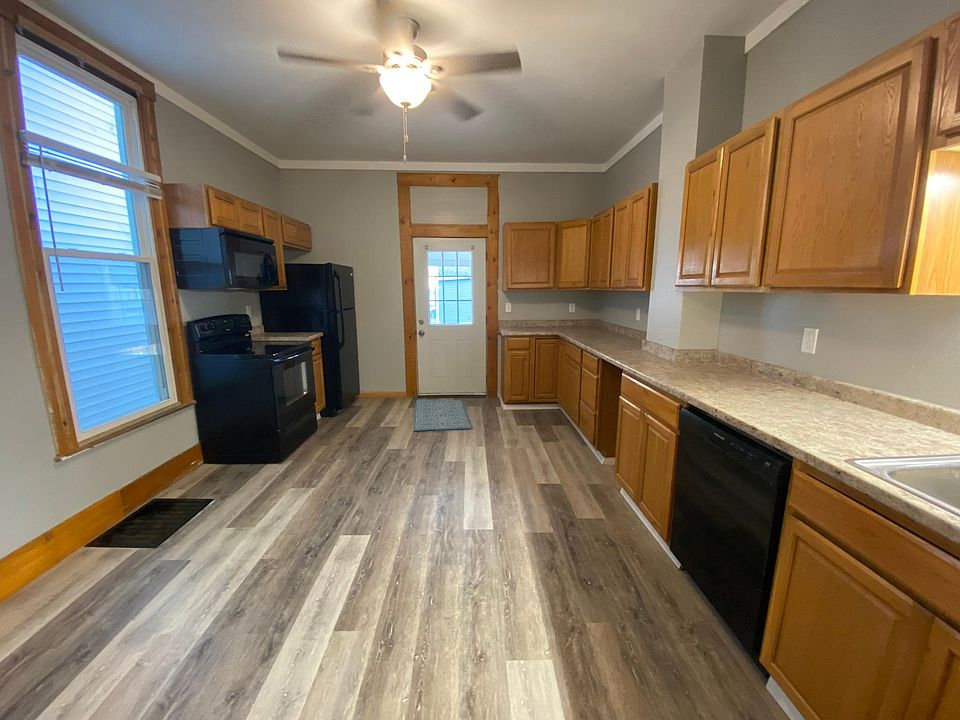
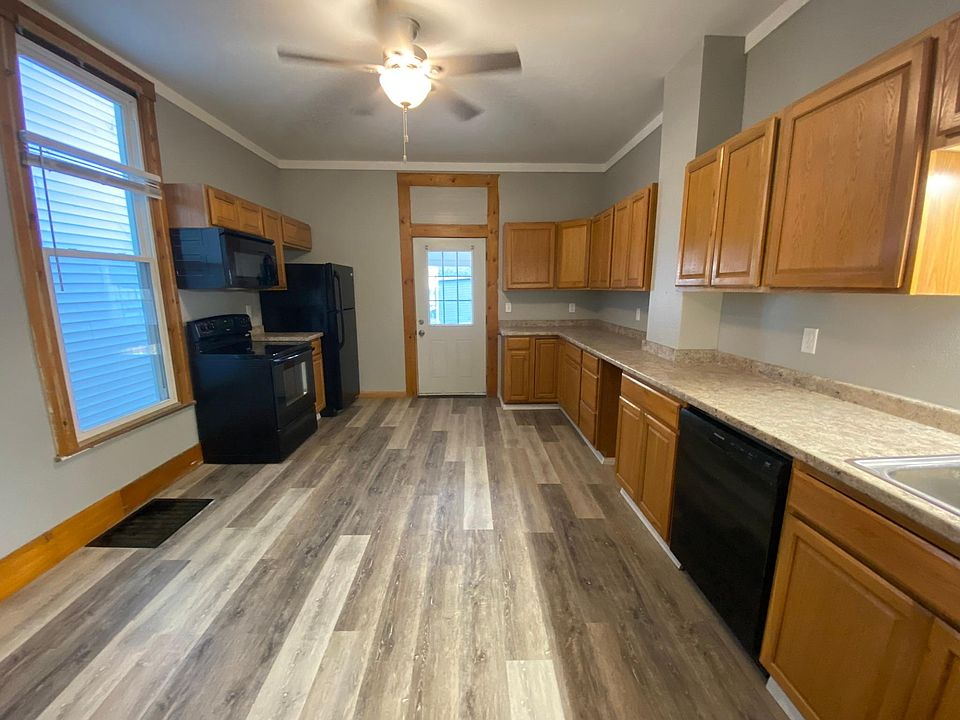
- rug (440, 412)
